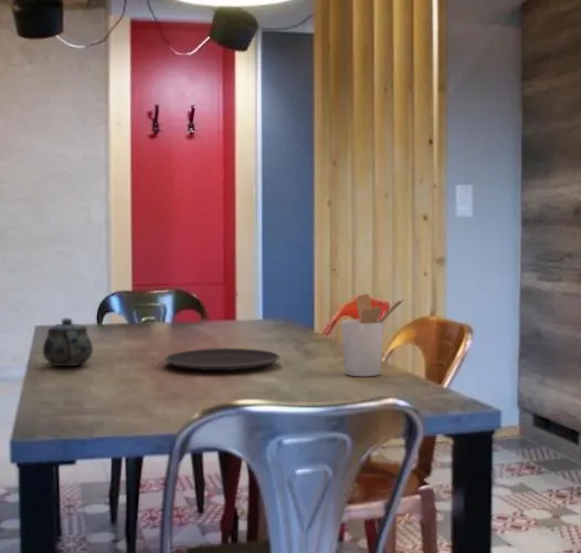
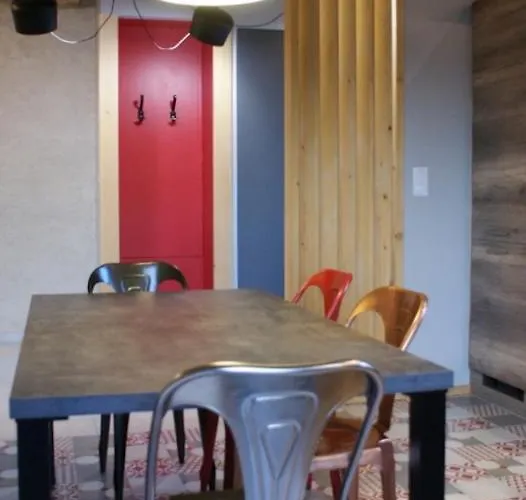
- utensil holder (373, 334)
- chinaware (67, 342)
- plate (222, 361)
